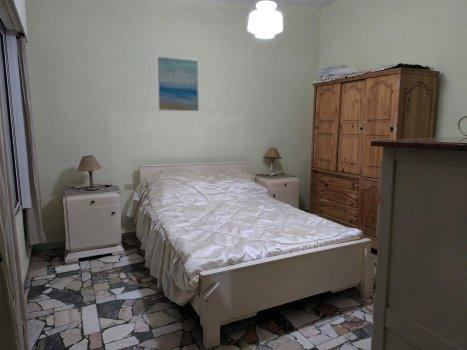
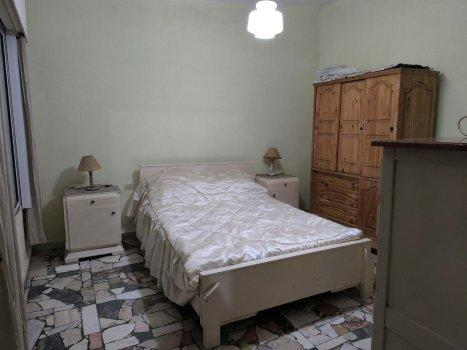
- wall art (178, 84)
